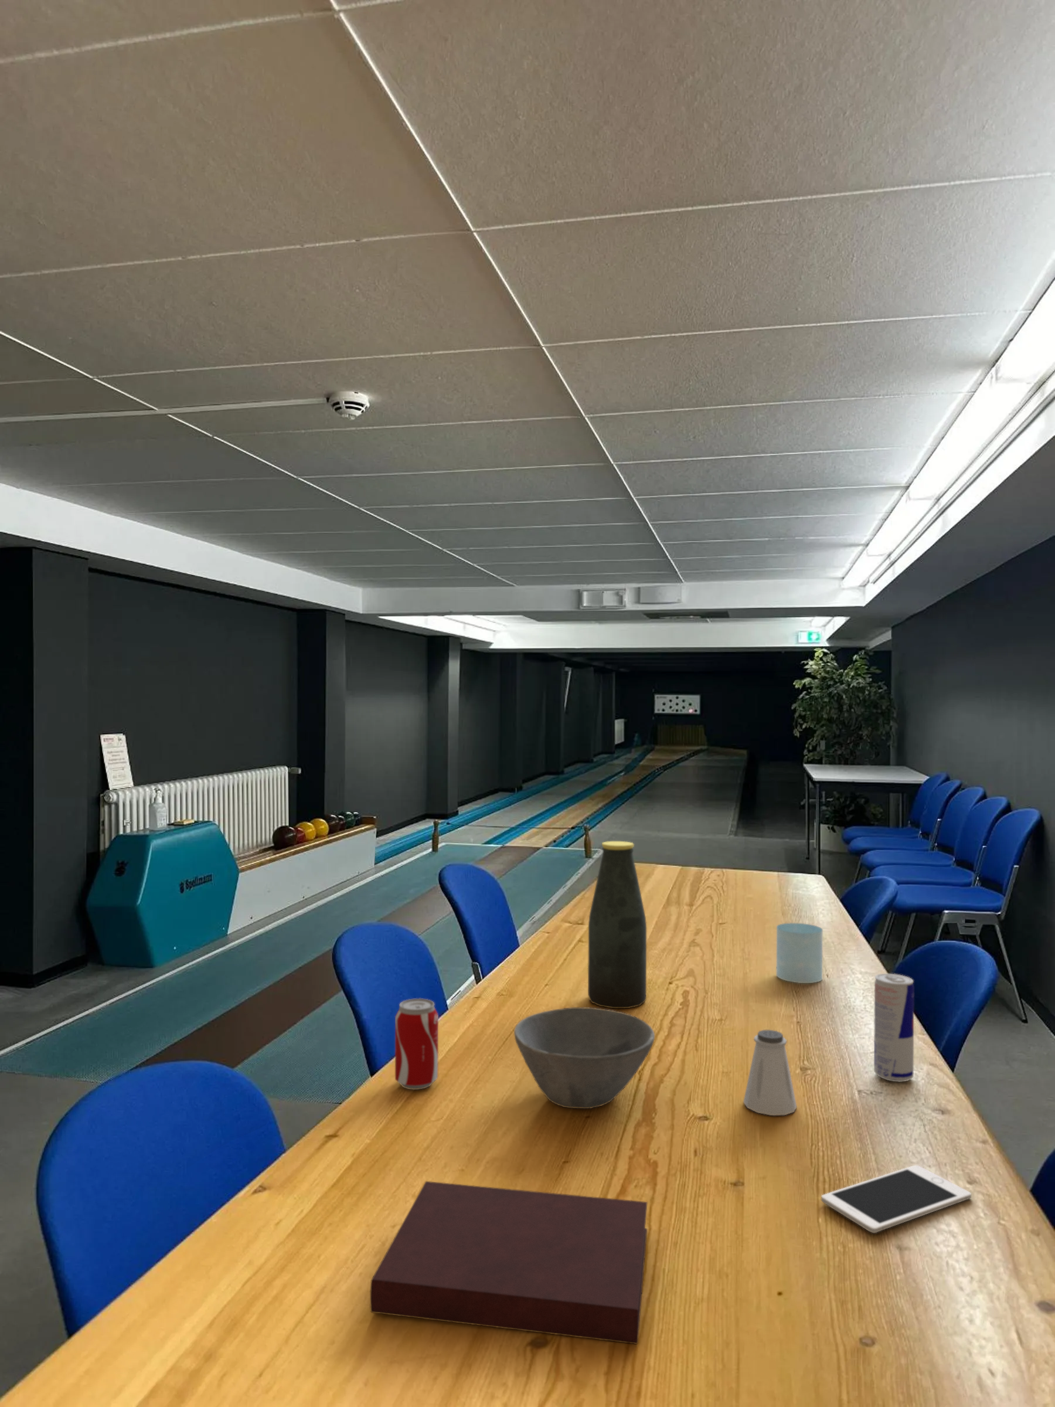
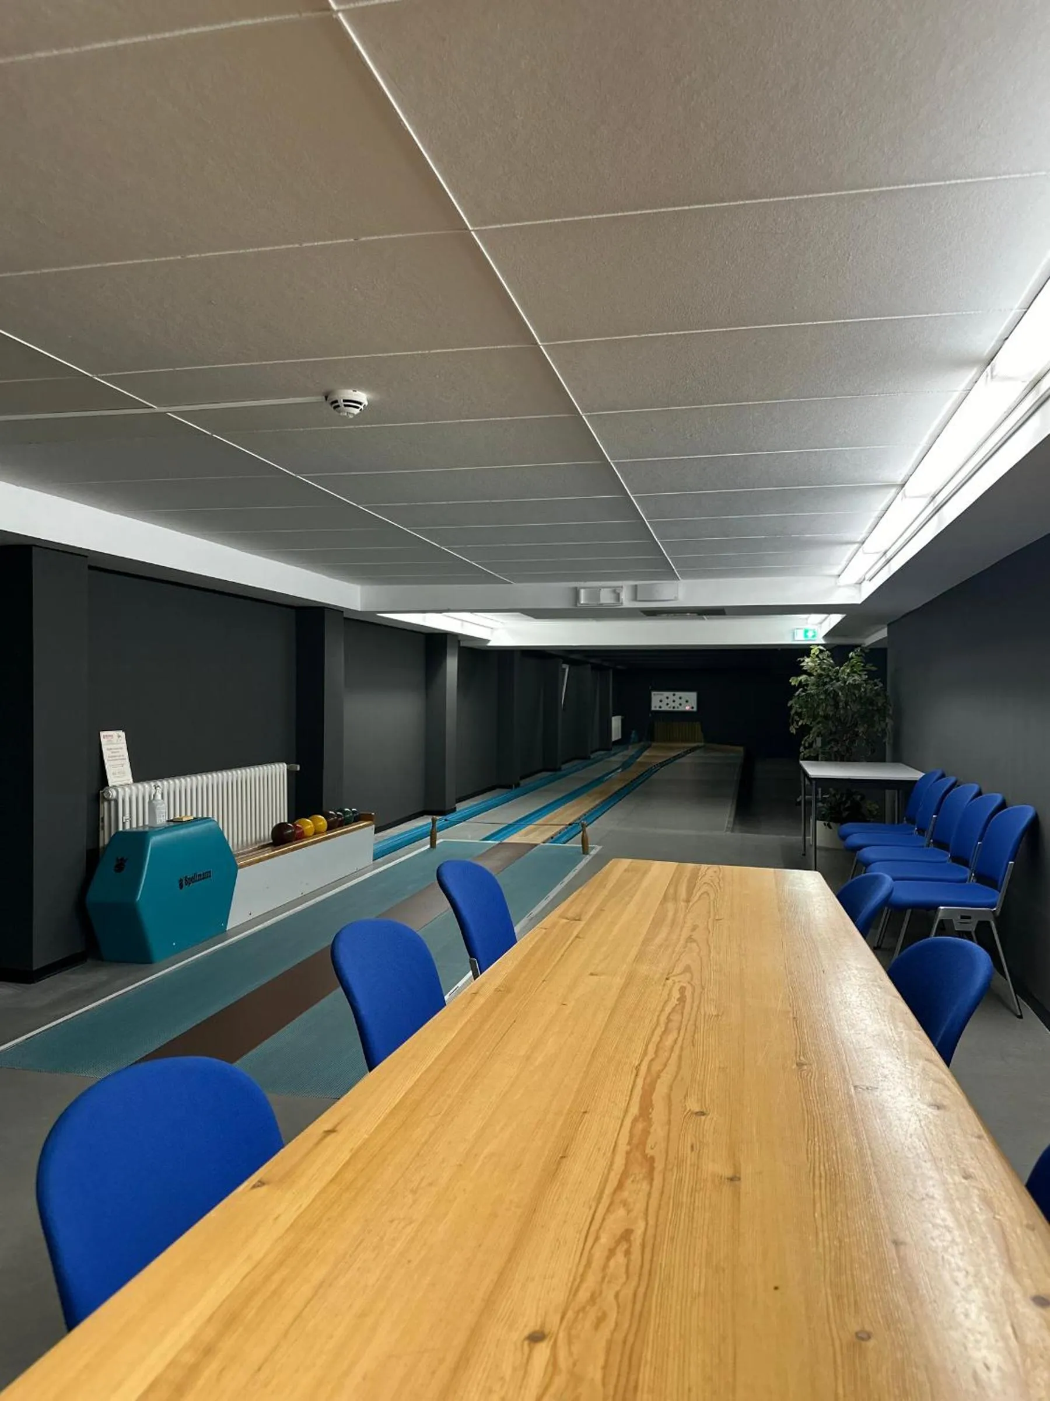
- beverage can (417, 1044)
- bowl (583, 1062)
- notebook (519, 1253)
- beverage can (894, 1027)
- saltshaker (769, 1069)
- bottle (617, 921)
- cell phone (897, 1197)
- glass (799, 952)
